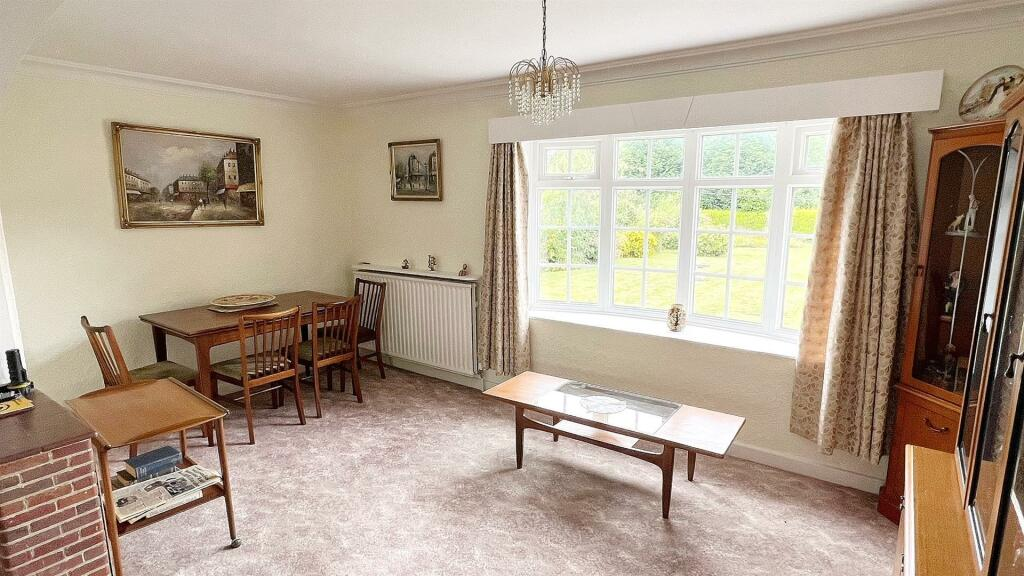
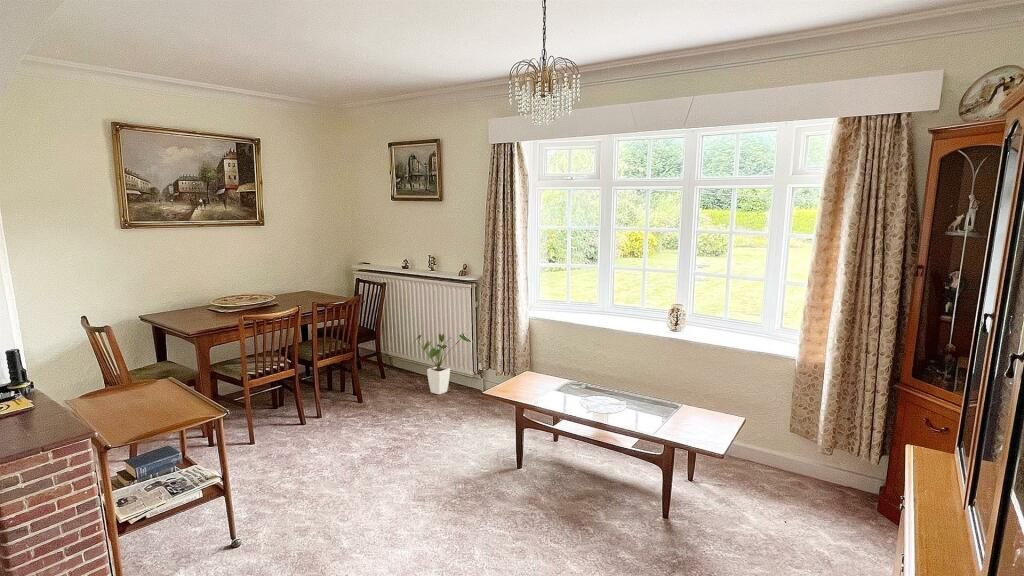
+ house plant (441, 363)
